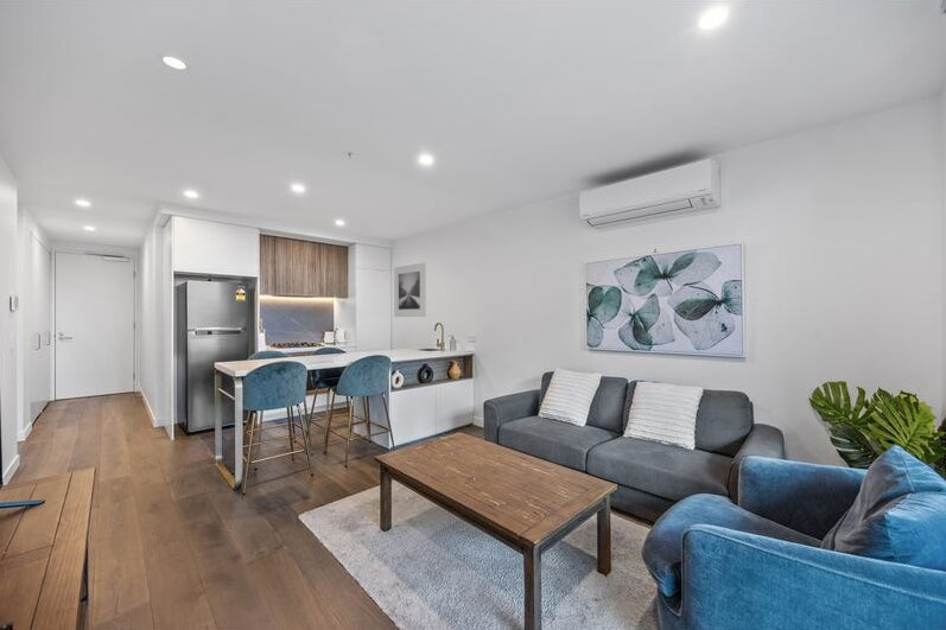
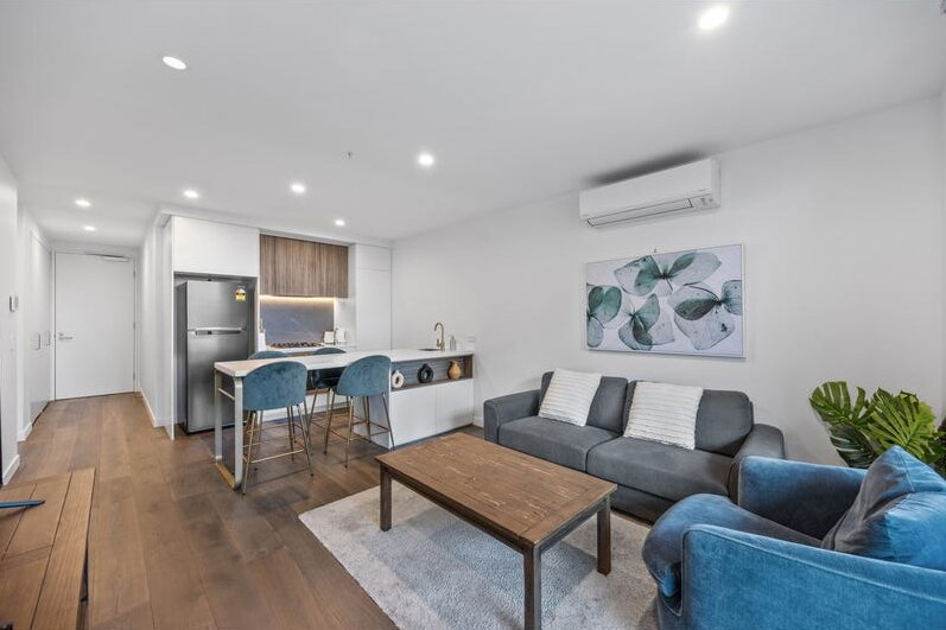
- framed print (408, 291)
